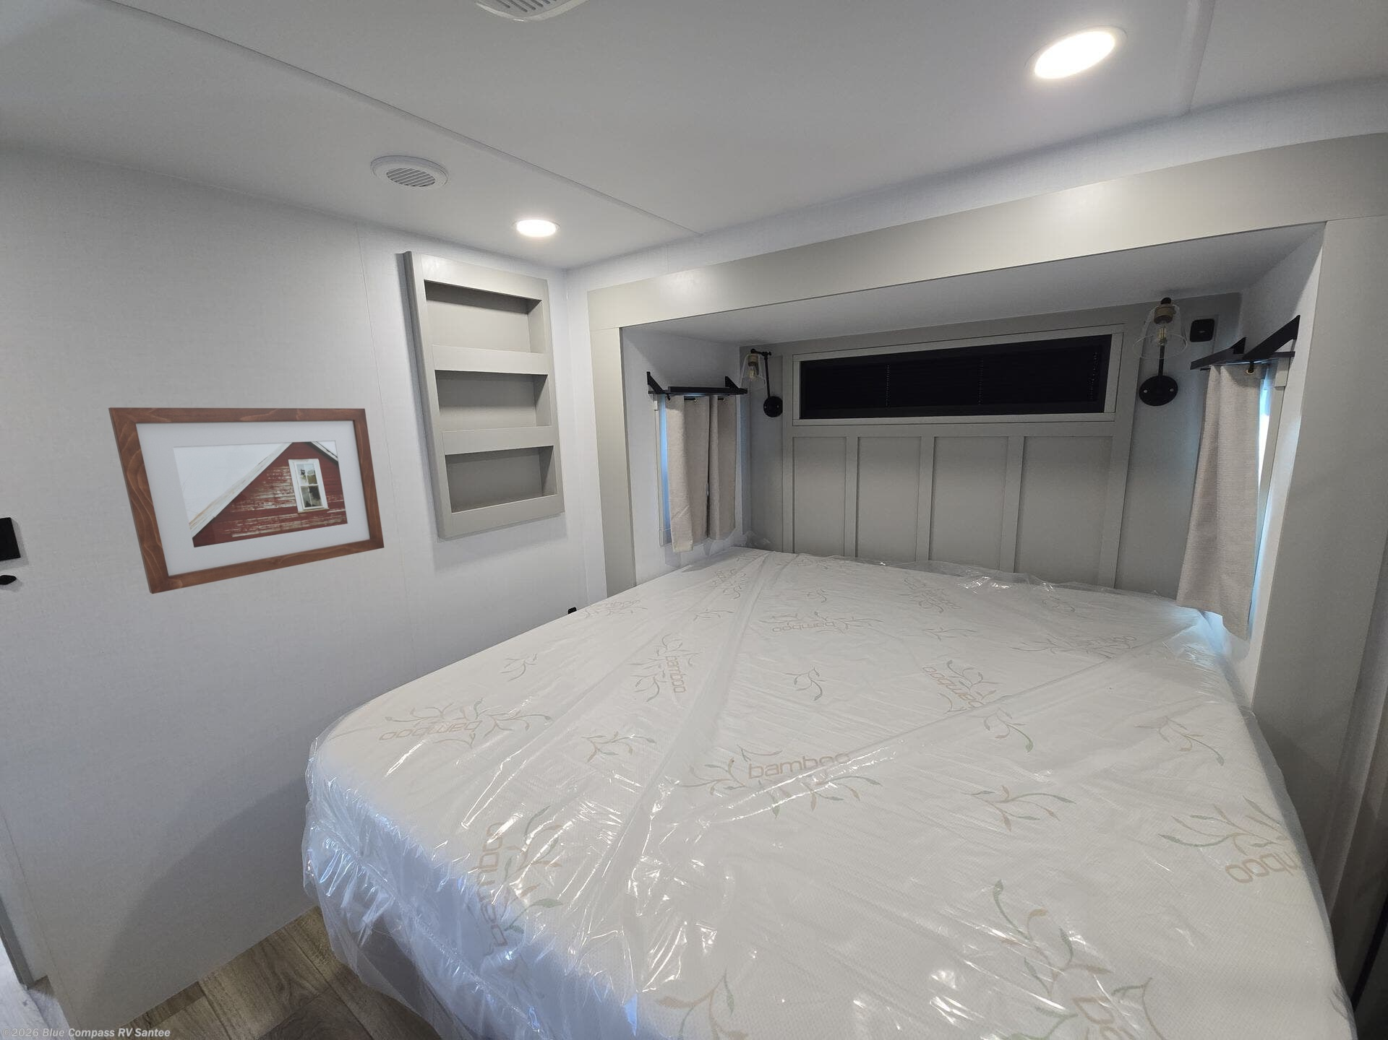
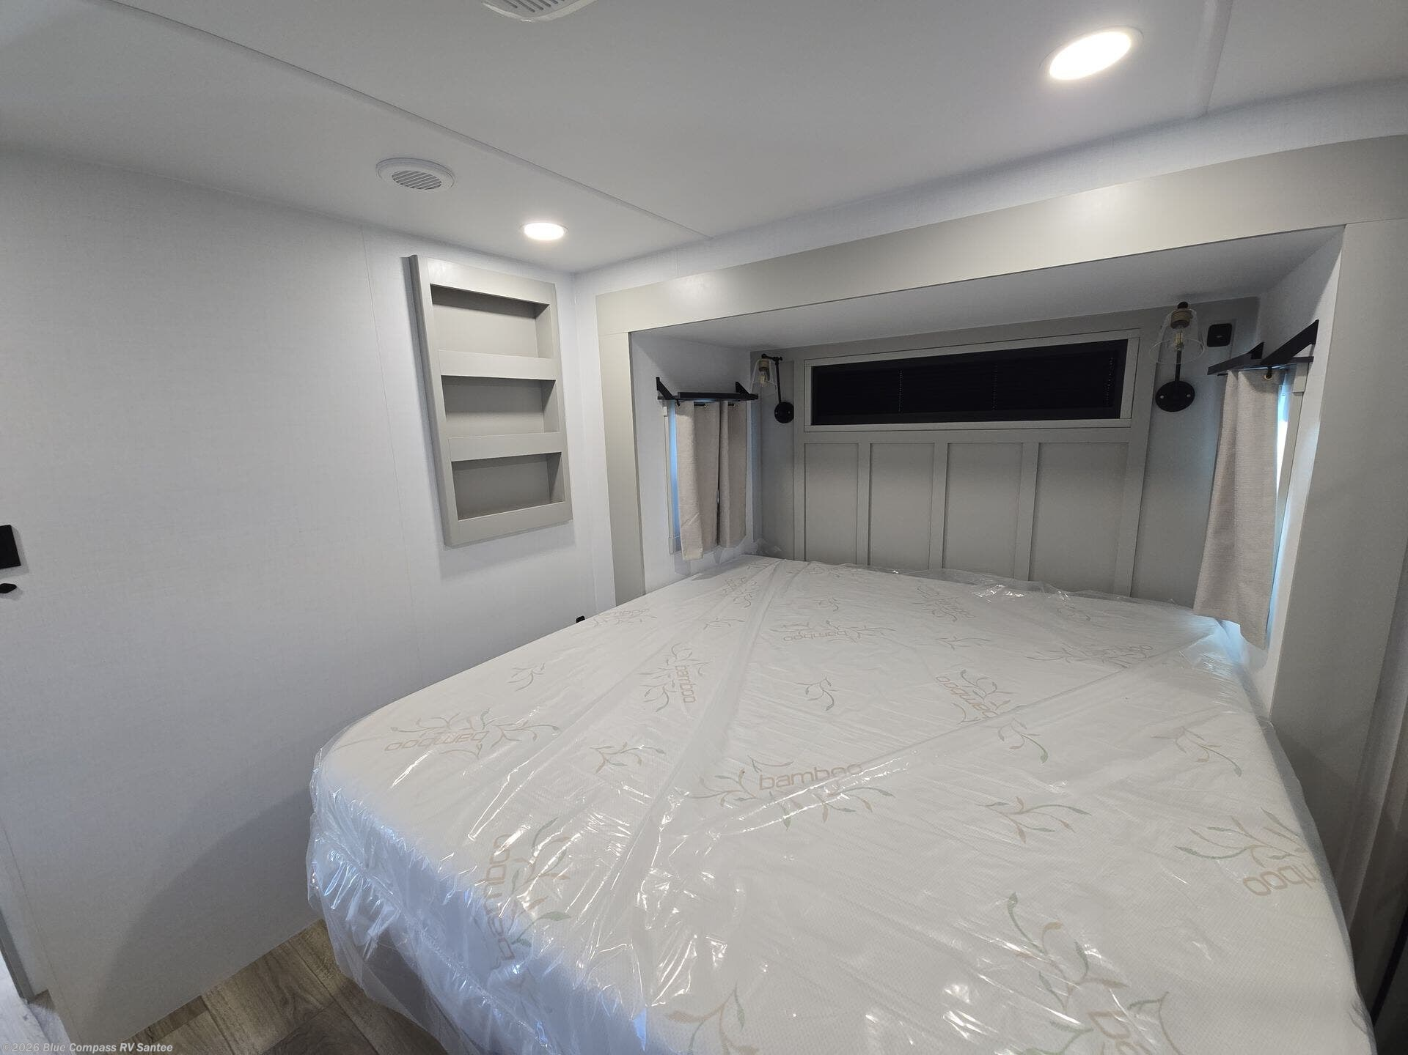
- picture frame (270, 489)
